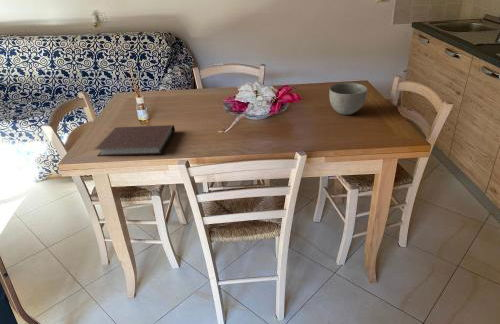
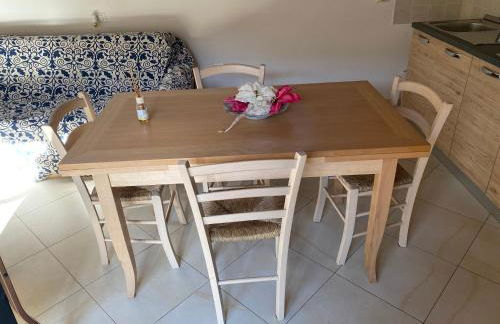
- notebook (137, 139)
- bowl (347, 100)
